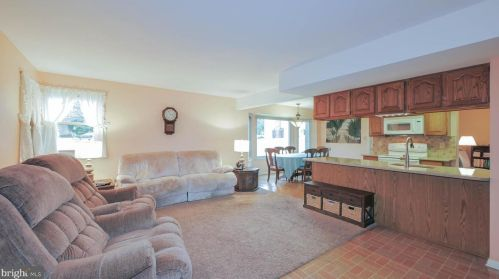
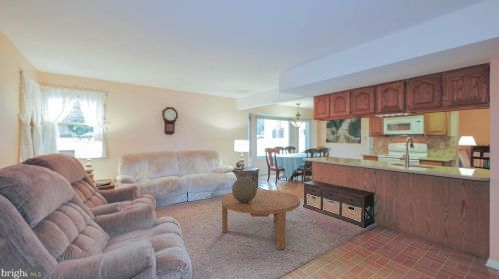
+ decorative sphere (244, 189)
+ coffee table (260, 215)
